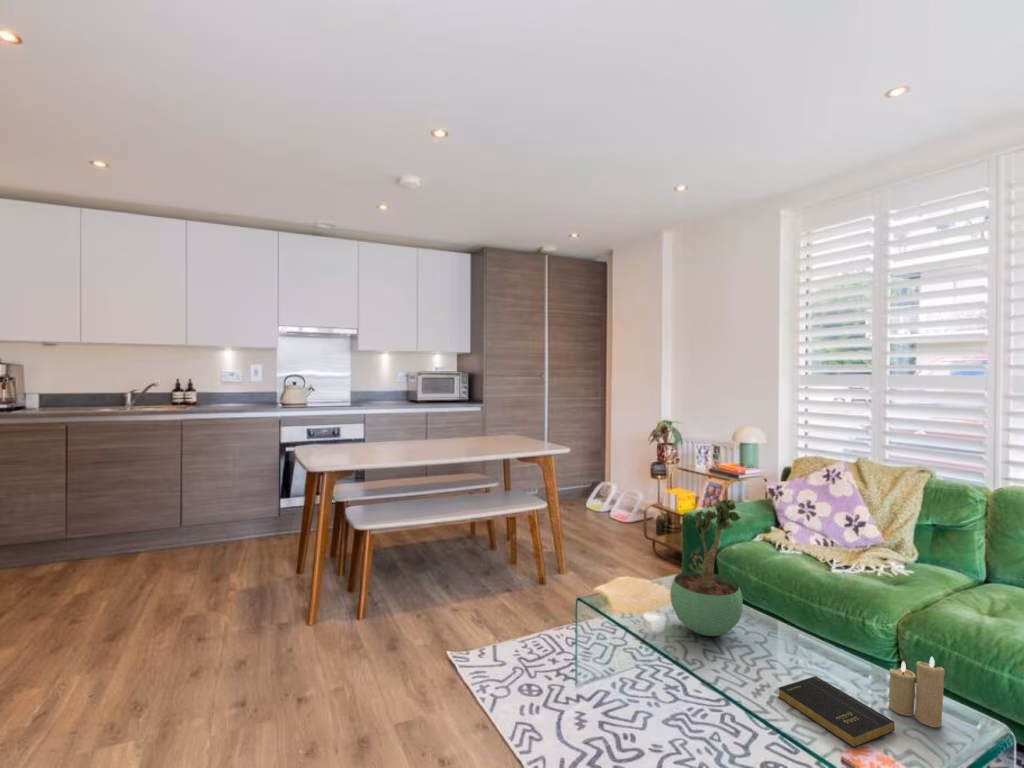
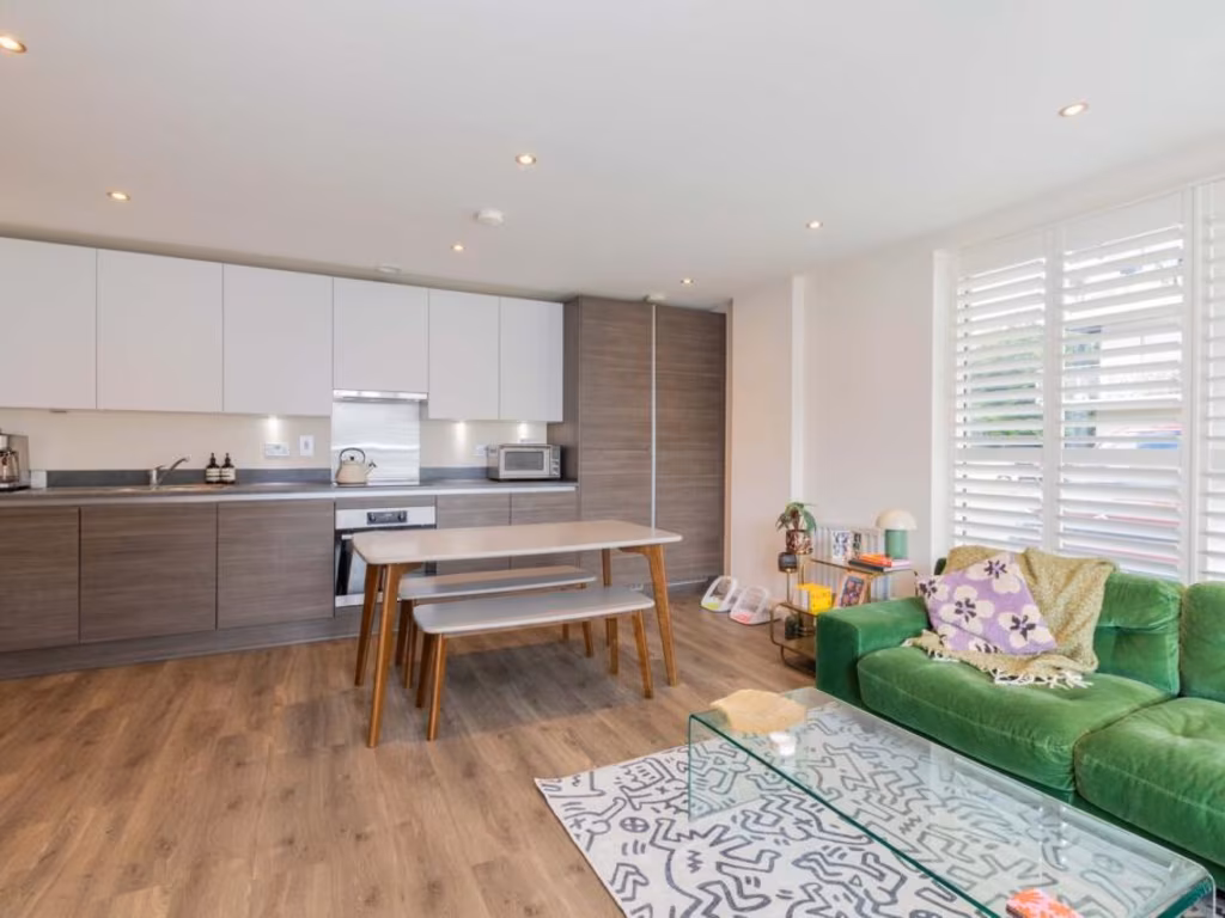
- book (830, 706)
- potted plant (708, 563)
- candle (916, 683)
